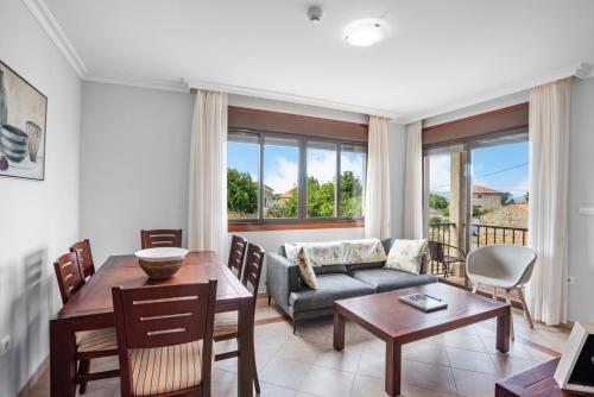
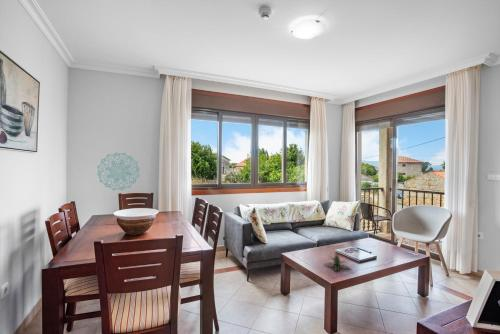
+ wall decoration (119, 170)
+ plant (337, 261)
